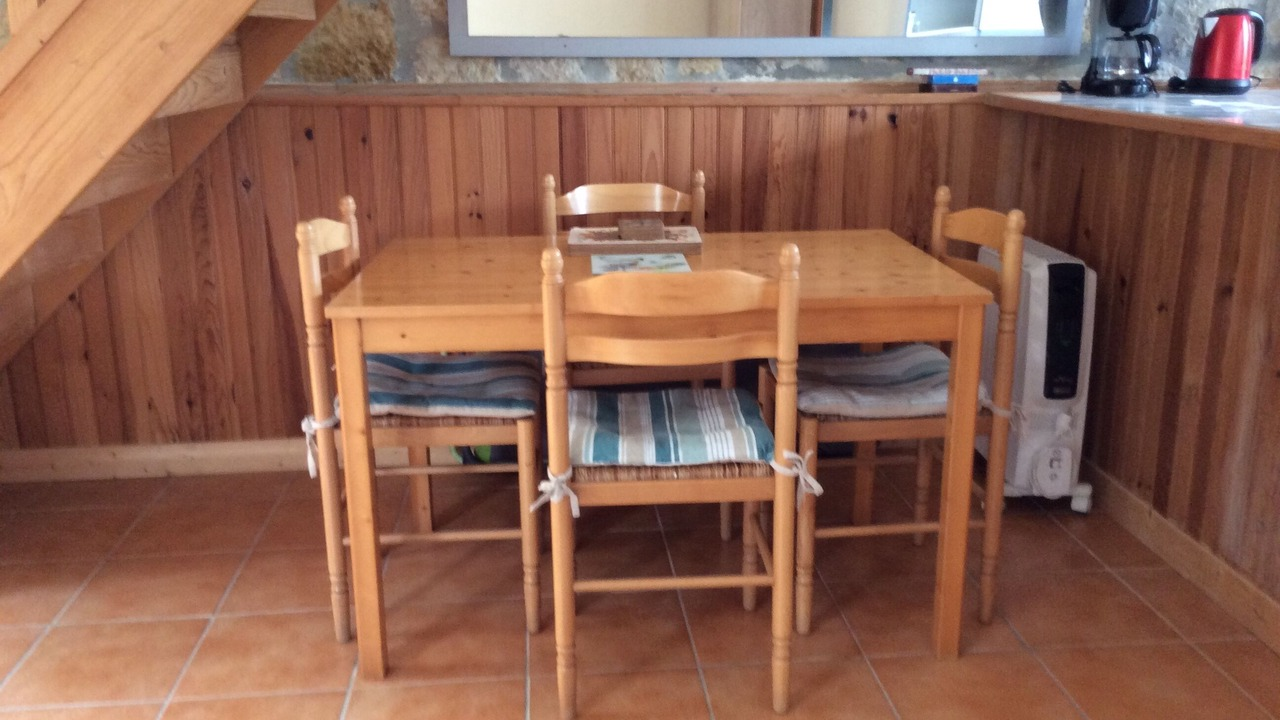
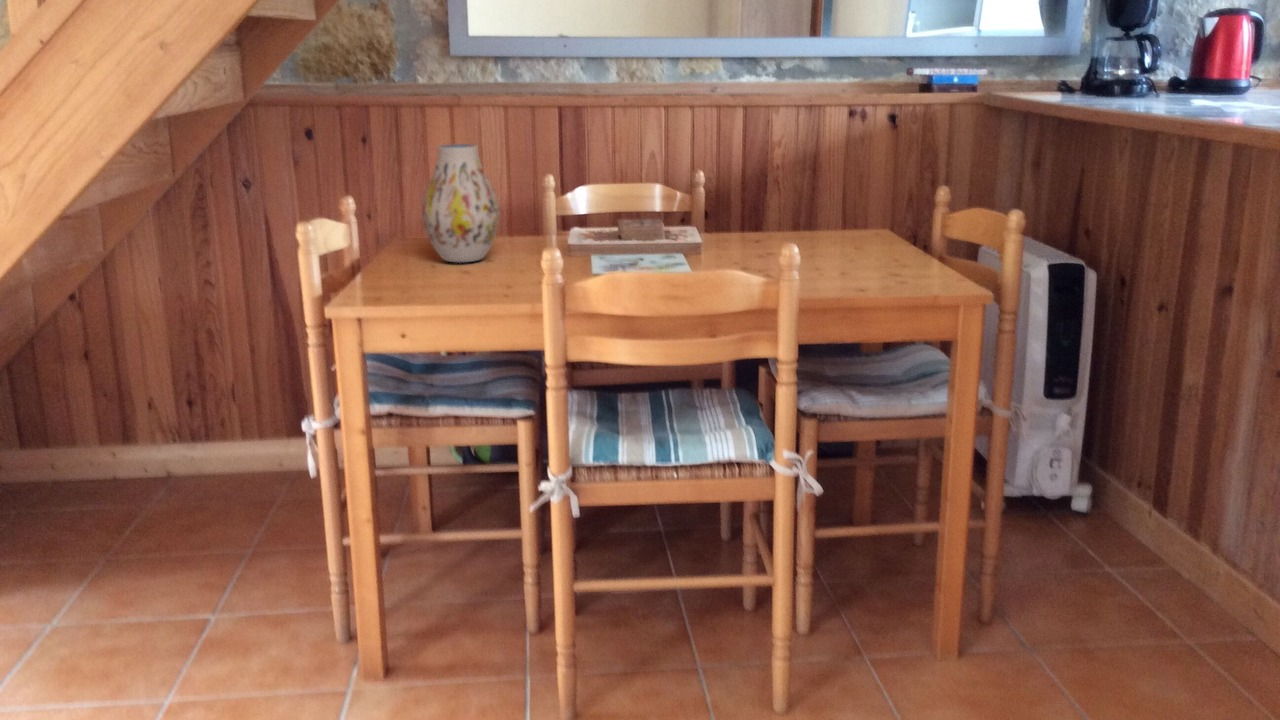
+ vase (460, 204)
